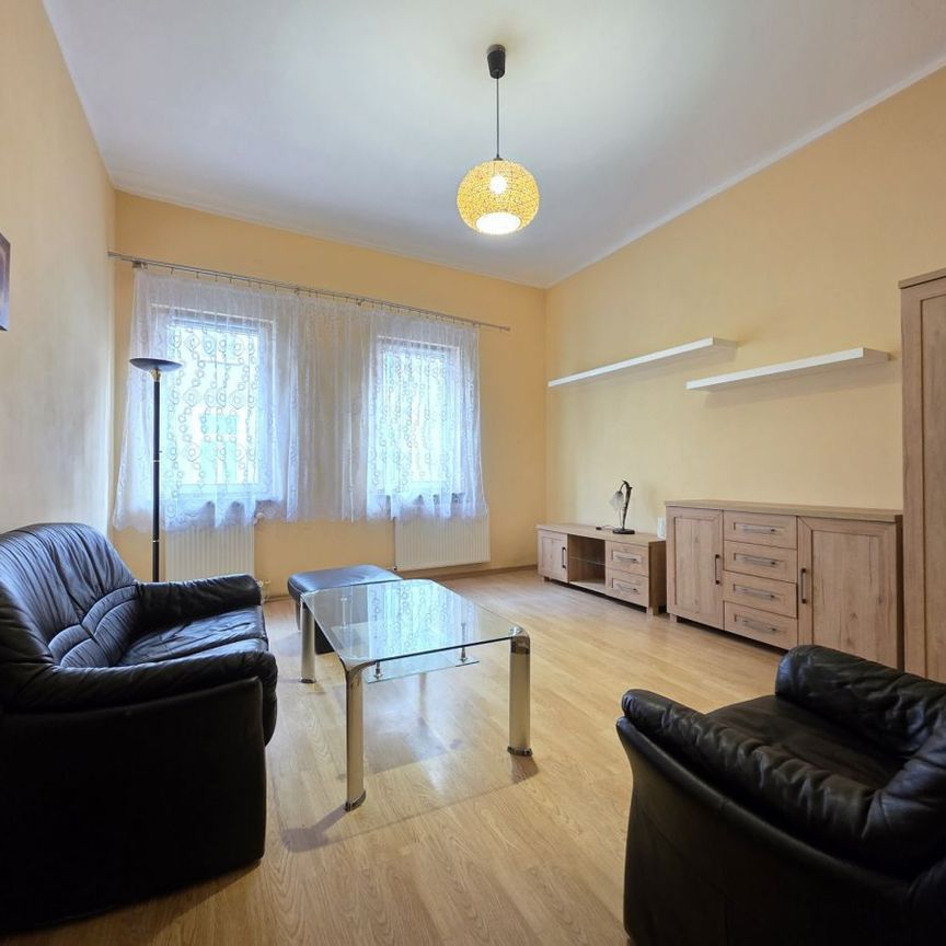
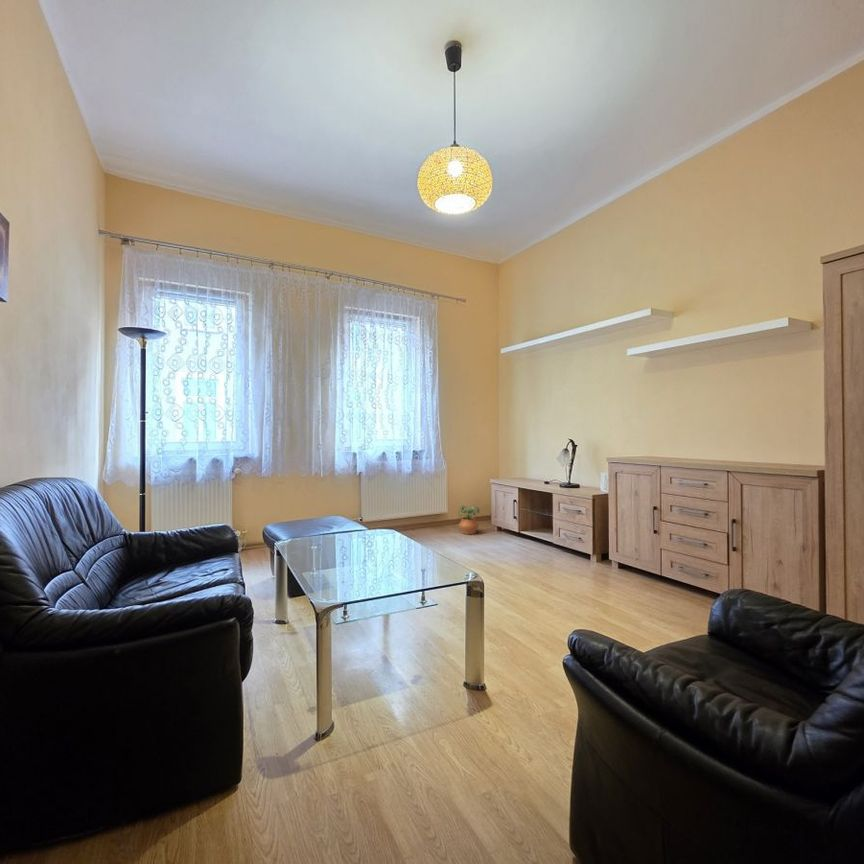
+ potted plant (467, 518)
